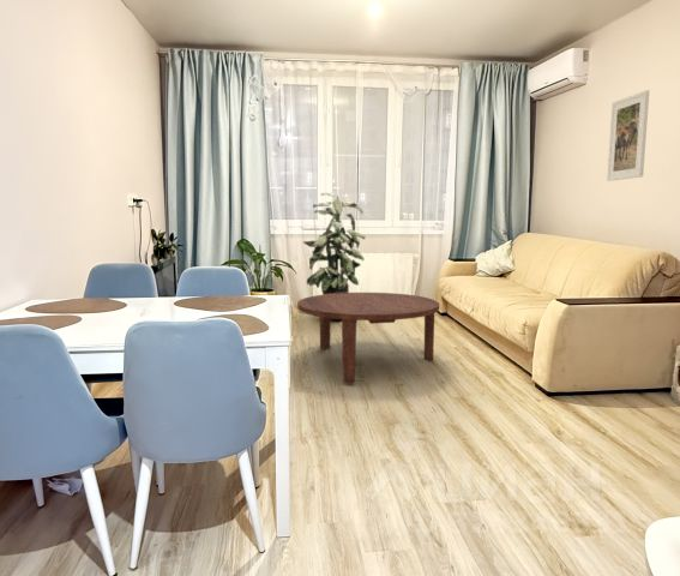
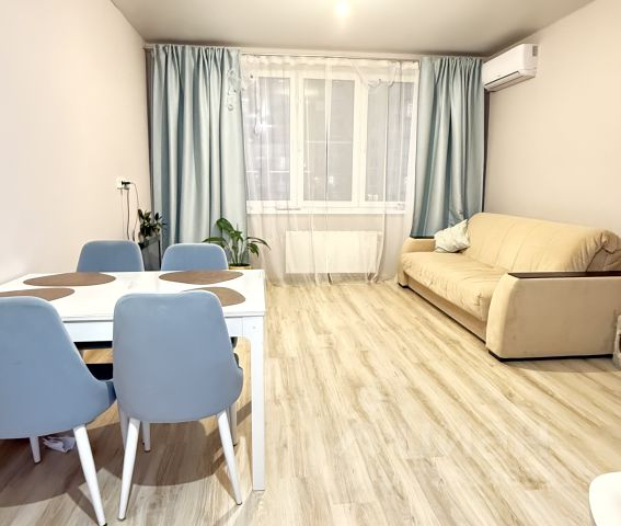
- indoor plant (333, 256)
- coffee table (371, 323)
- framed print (626, 138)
